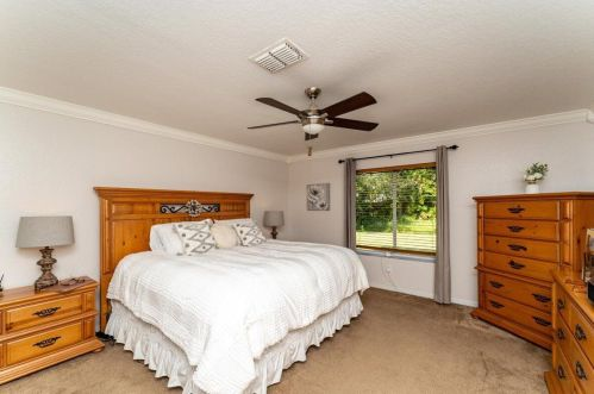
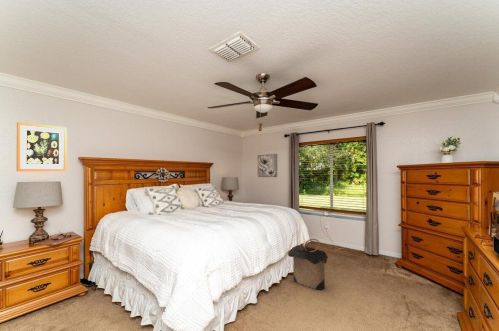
+ laundry hamper (307, 261)
+ wall art (43, 147)
